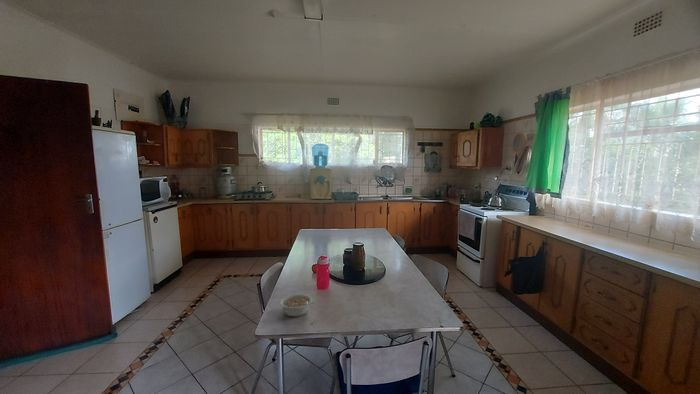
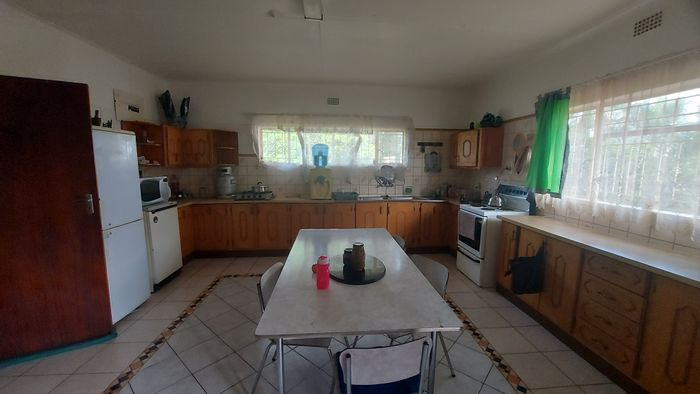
- legume (297, 304)
